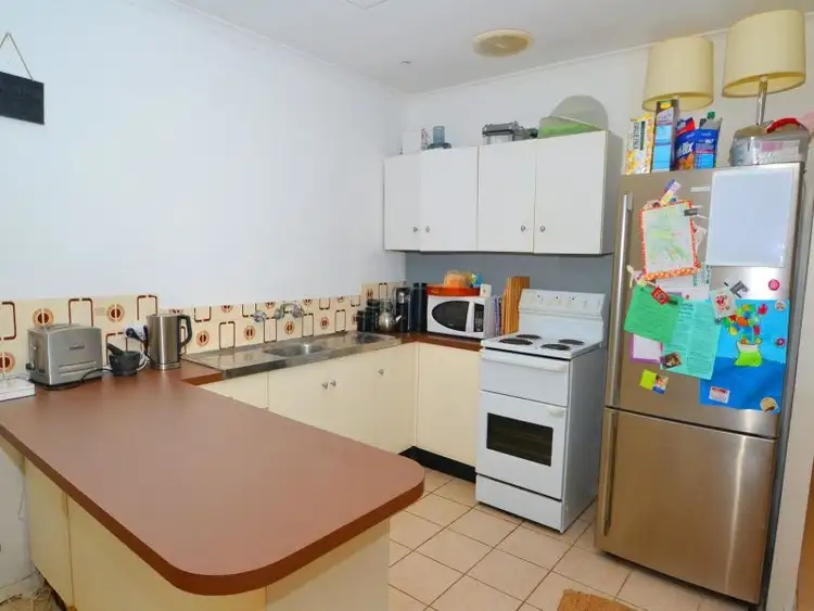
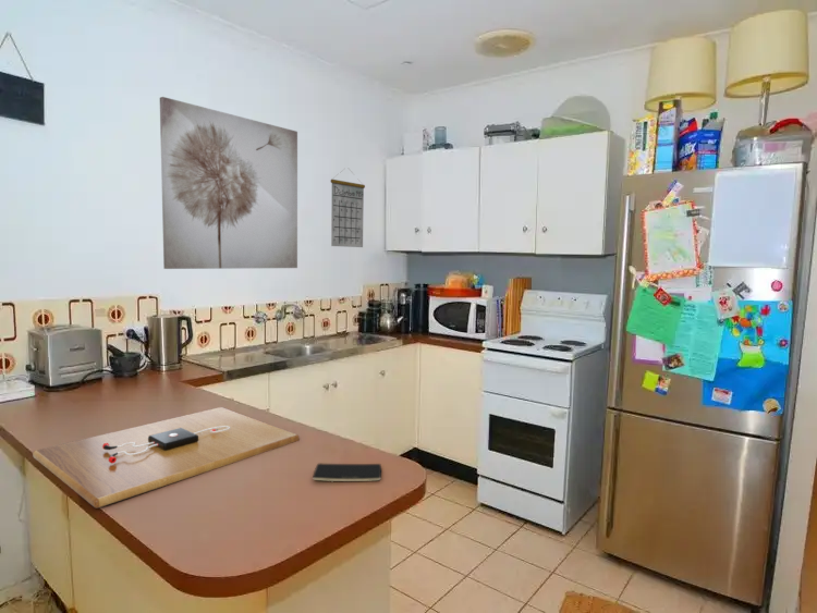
+ calendar (347, 207)
+ cutting board (173, 441)
+ wall art (236, 193)
+ smartphone (347, 471)
